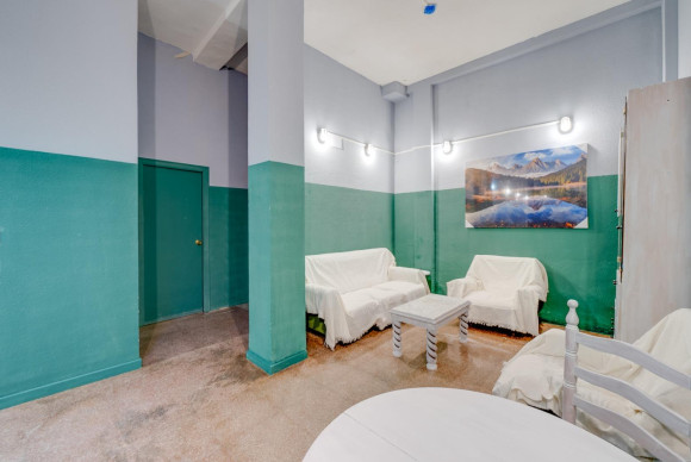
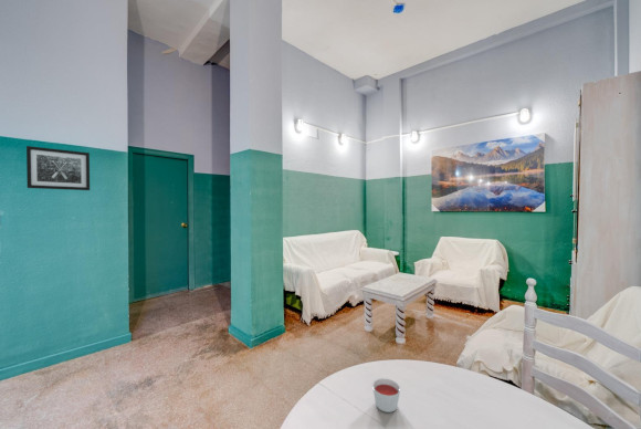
+ candle (386, 396)
+ wall art (60, 169)
